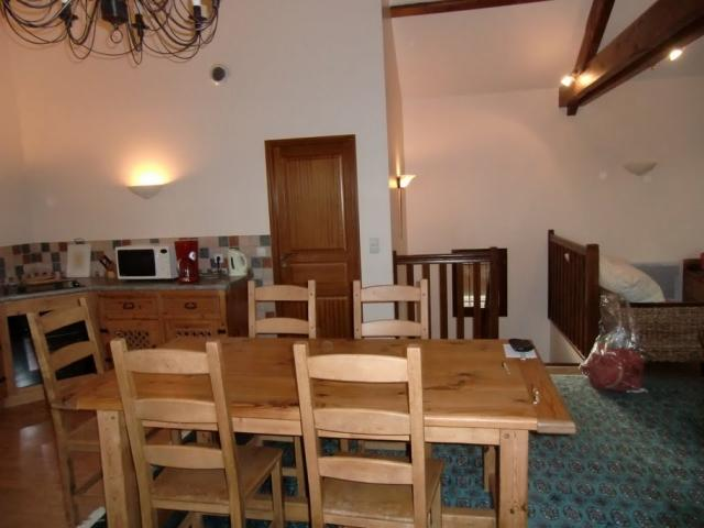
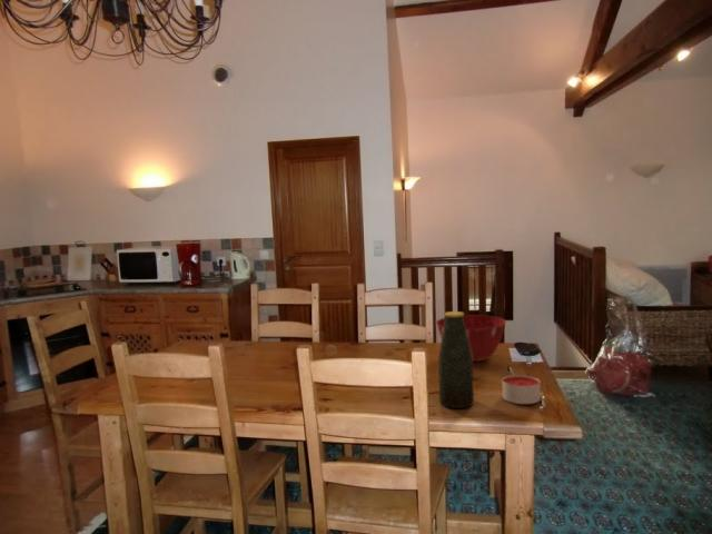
+ candle (521, 388)
+ bottle (455, 357)
+ mixing bowl (471, 338)
